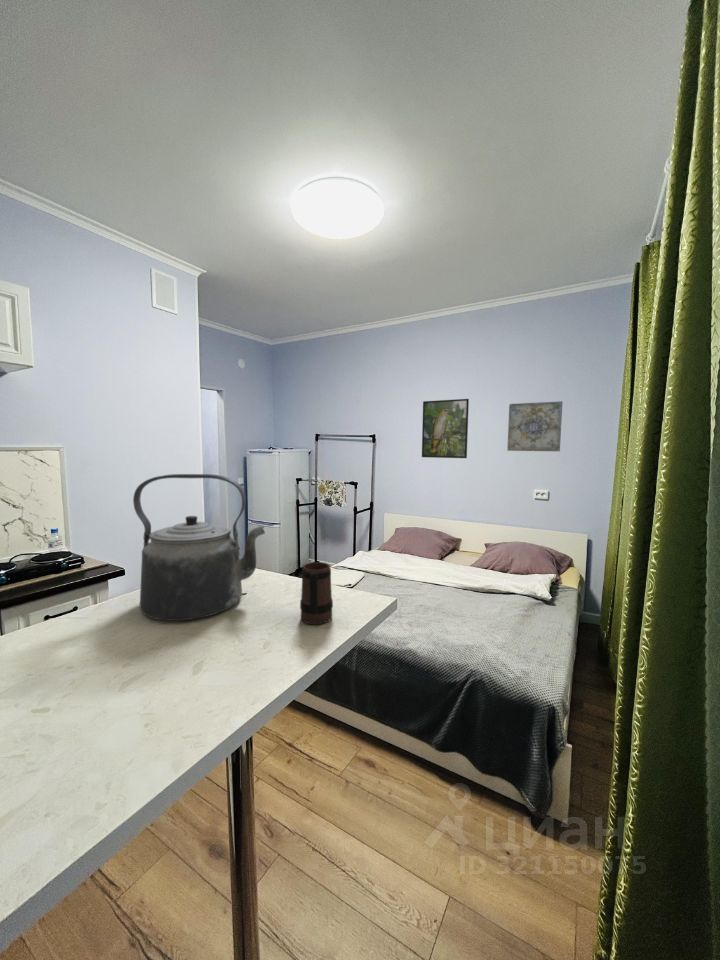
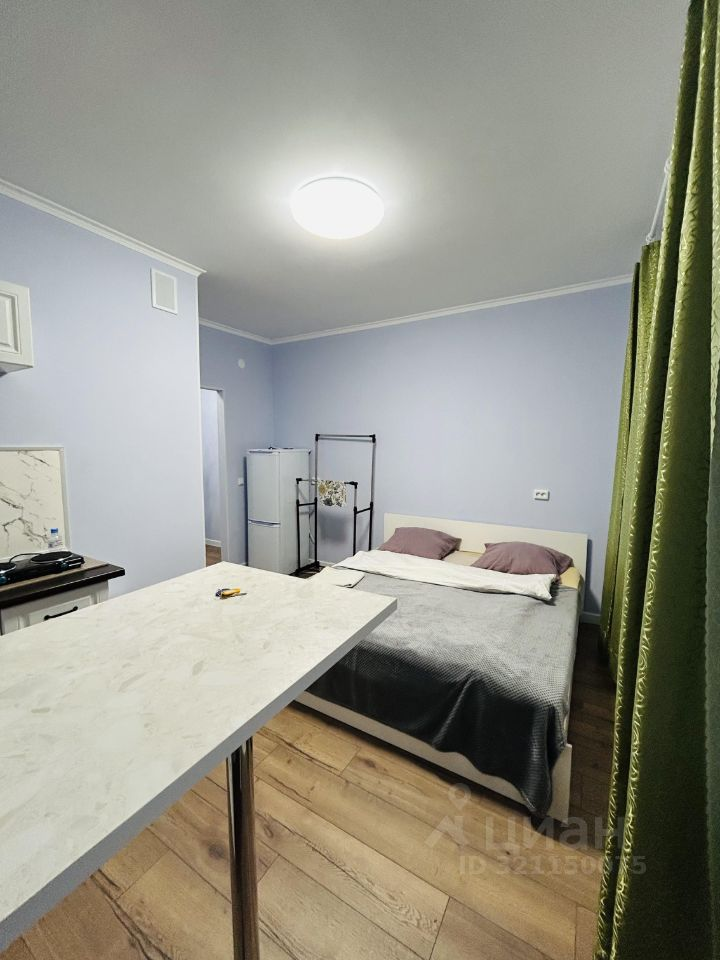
- kettle (202, 539)
- wall art (534, 427)
- mug (315, 594)
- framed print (444, 429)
